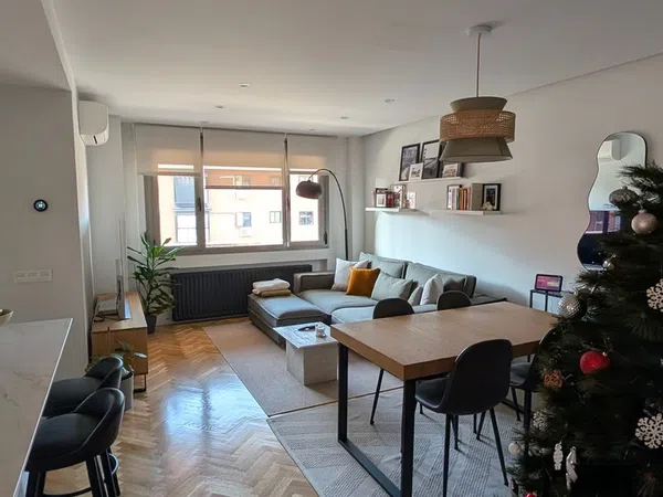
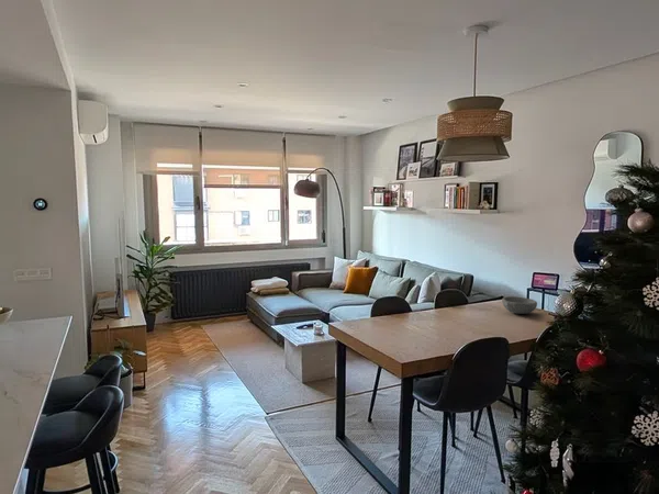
+ bowl (518, 305)
